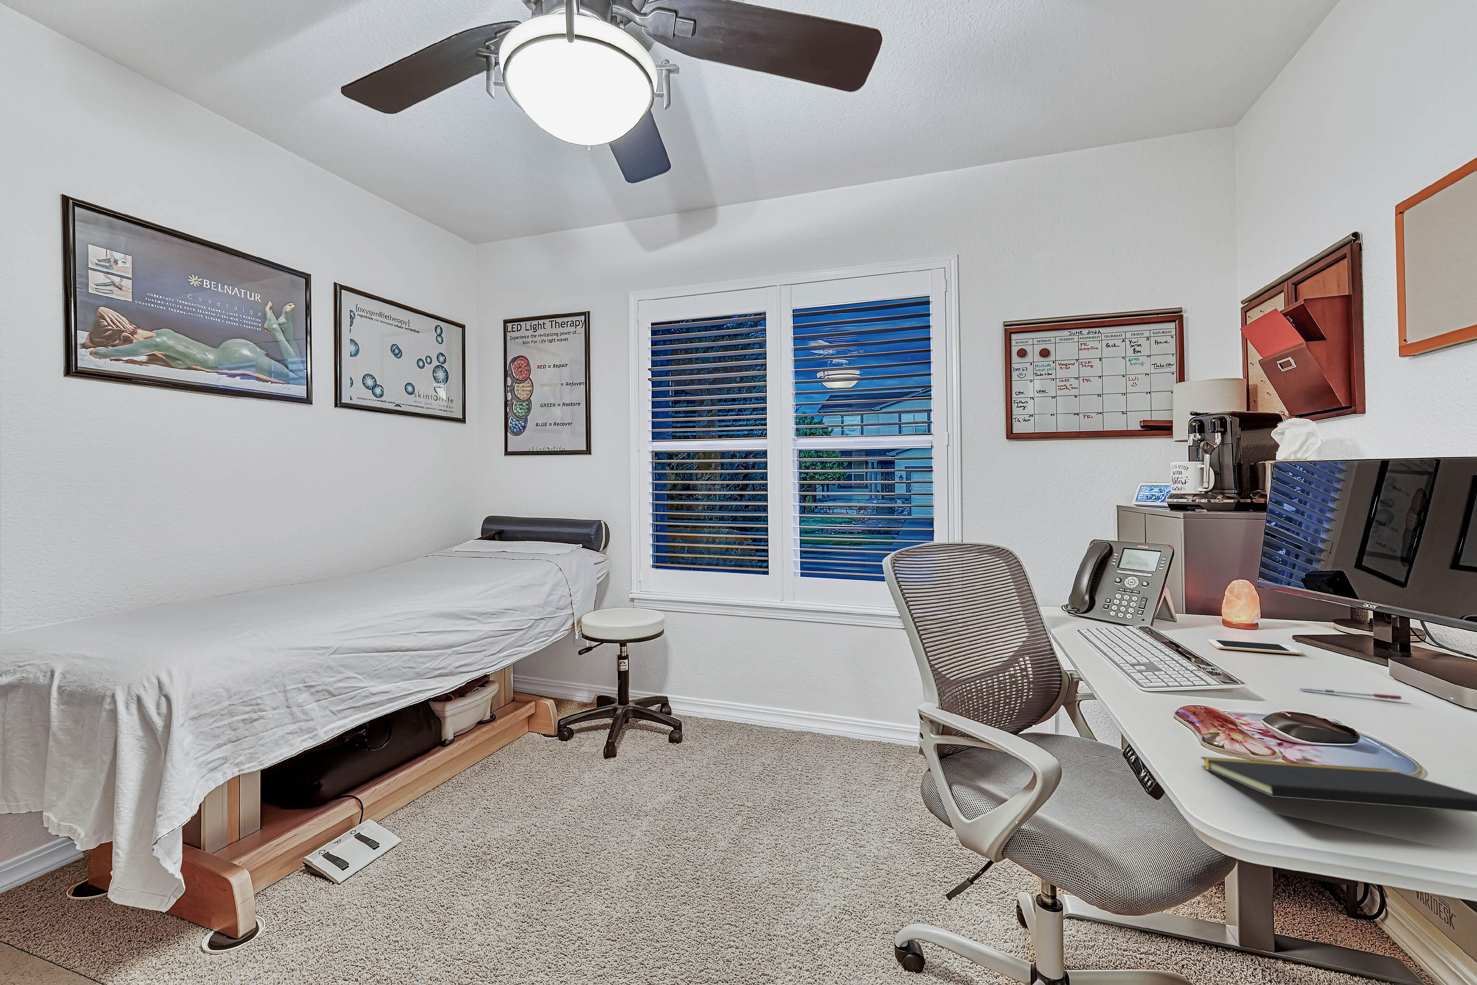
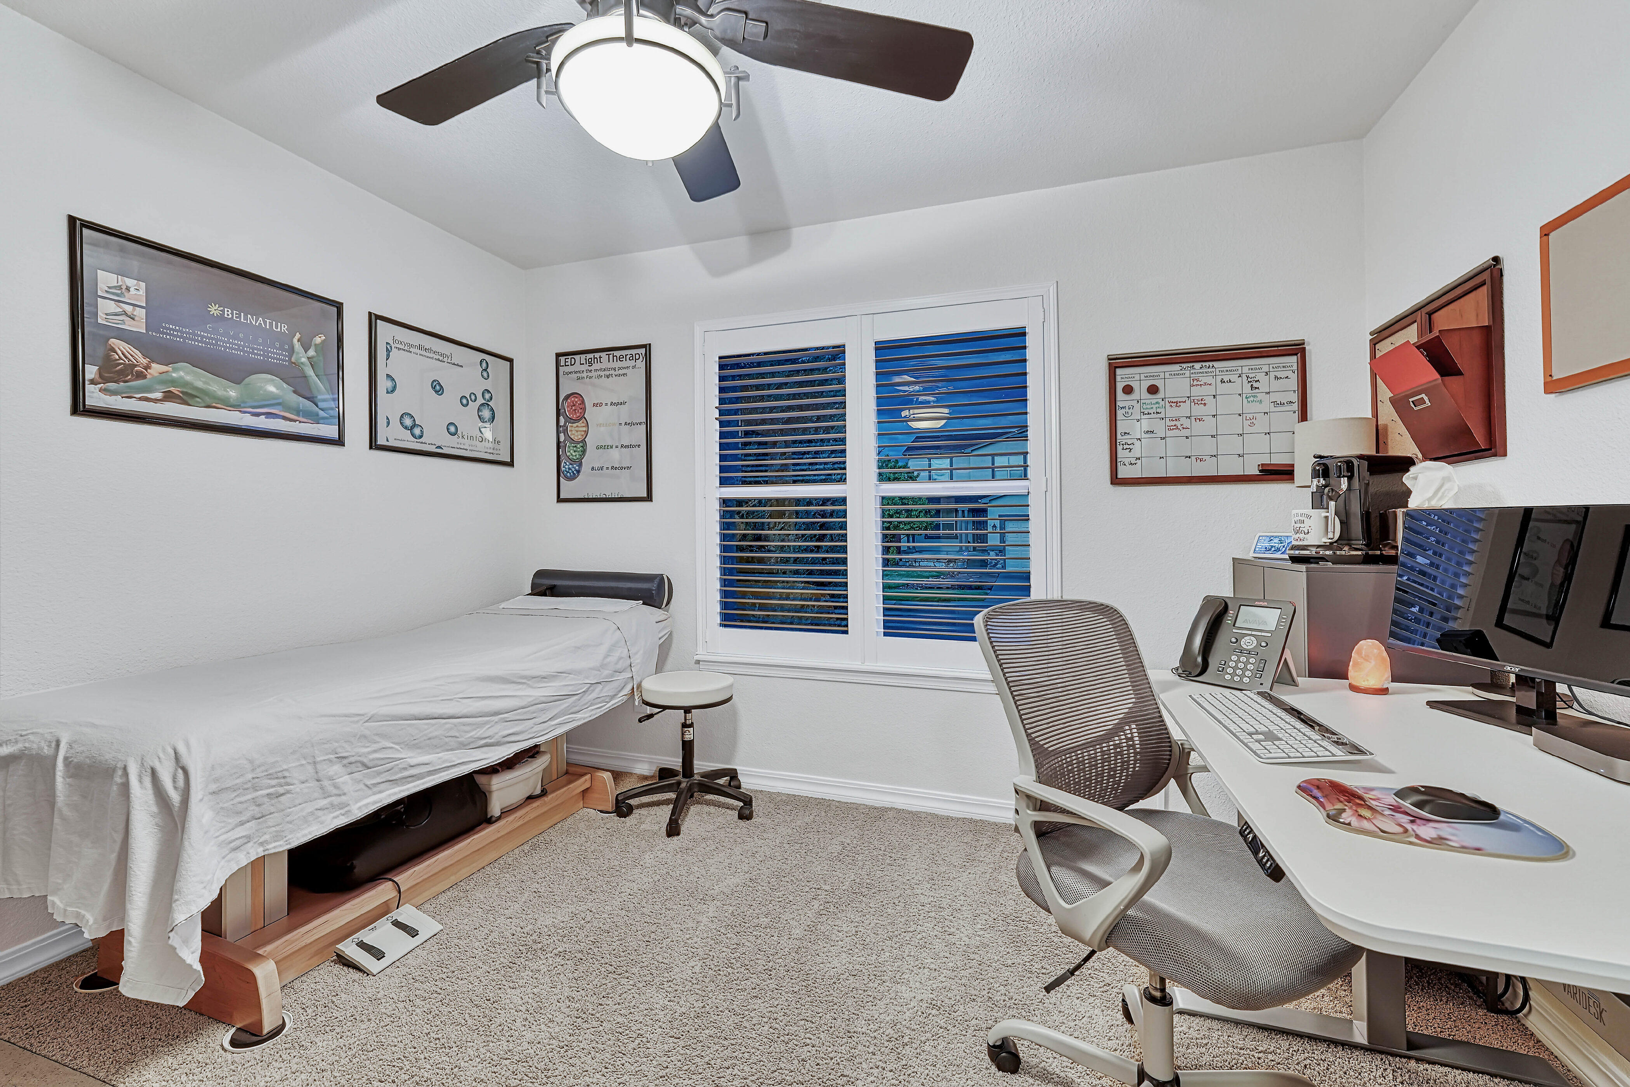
- pen (1348, 693)
- cell phone (1253, 646)
- notepad (1333, 782)
